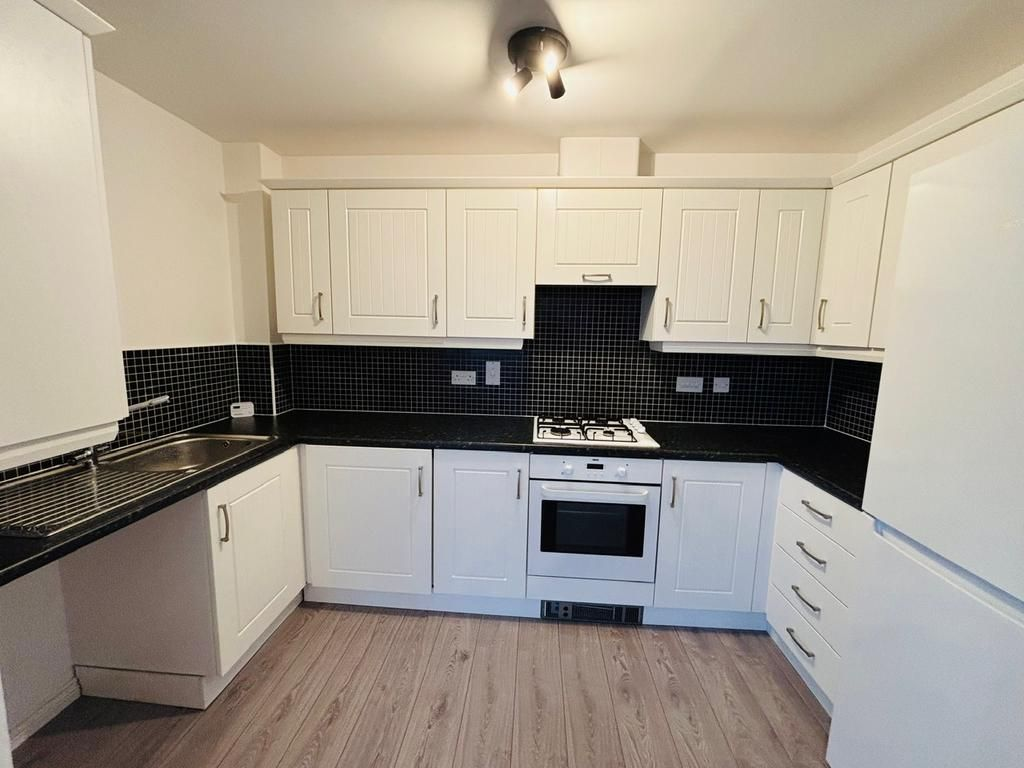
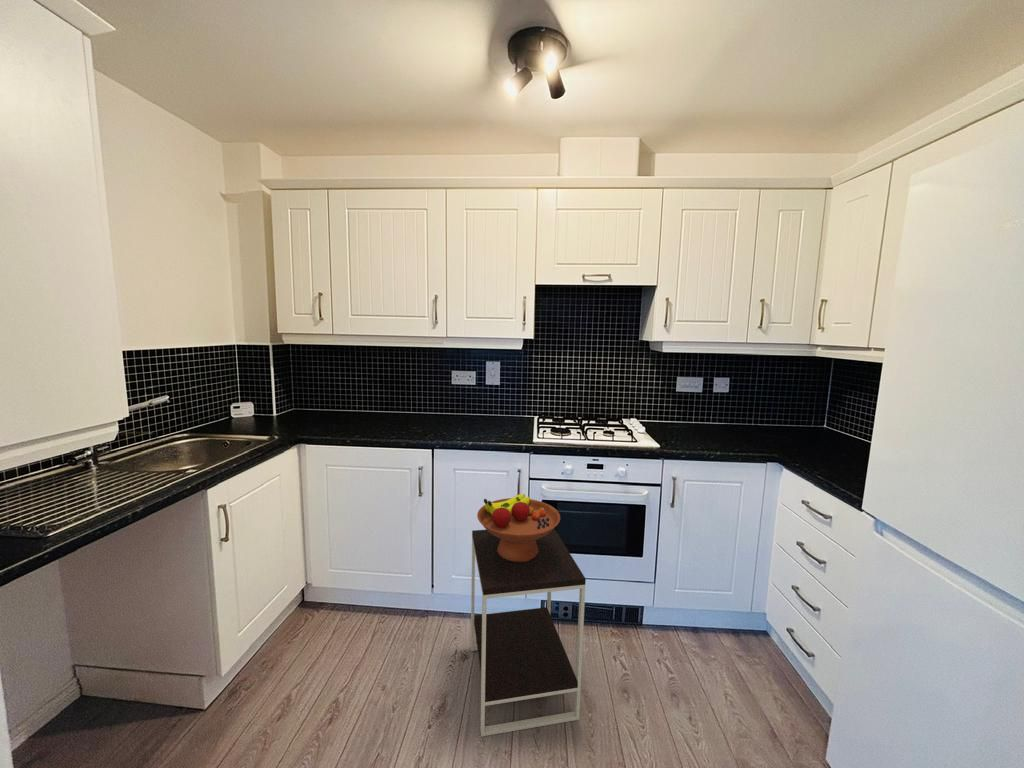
+ side table (521, 617)
+ fruit bowl (518, 525)
